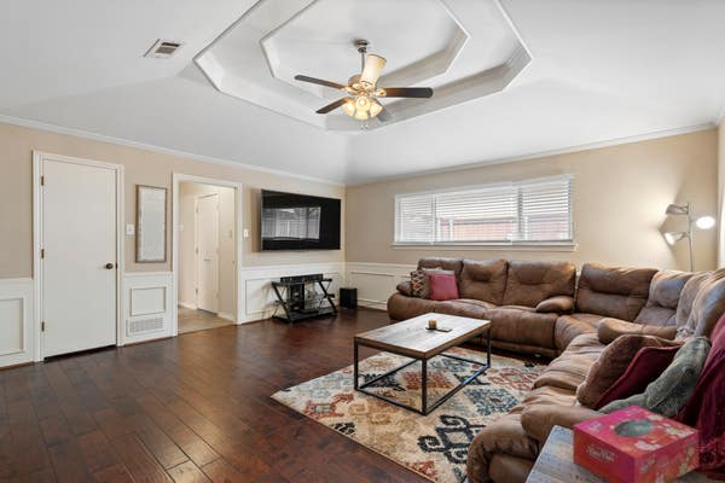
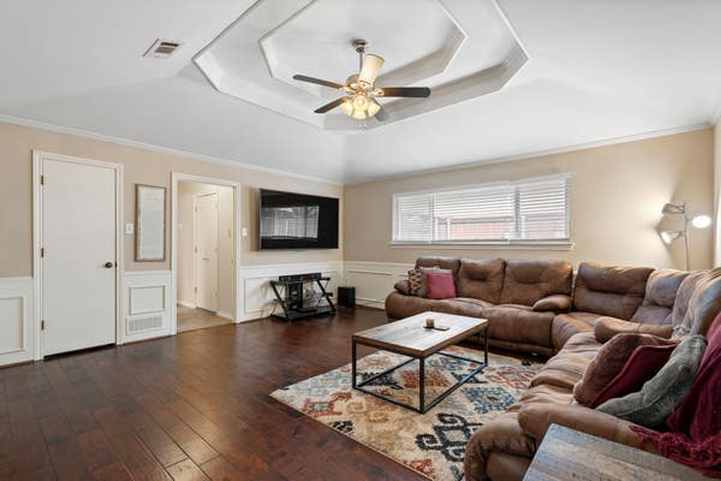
- tissue box (634, 446)
